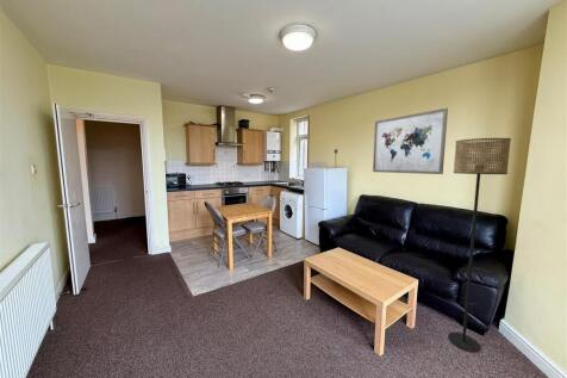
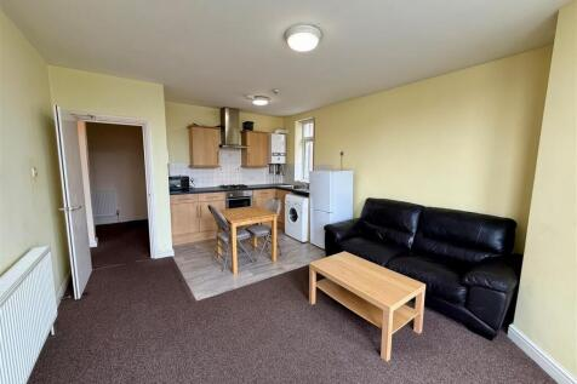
- floor lamp (472, 244)
- wall art (404, 144)
